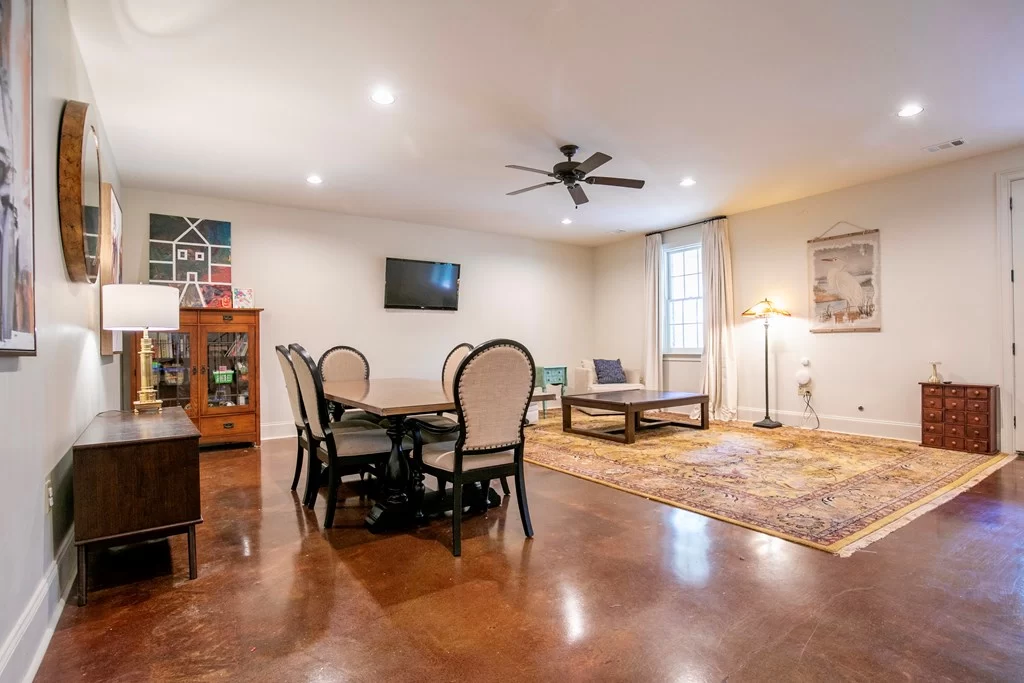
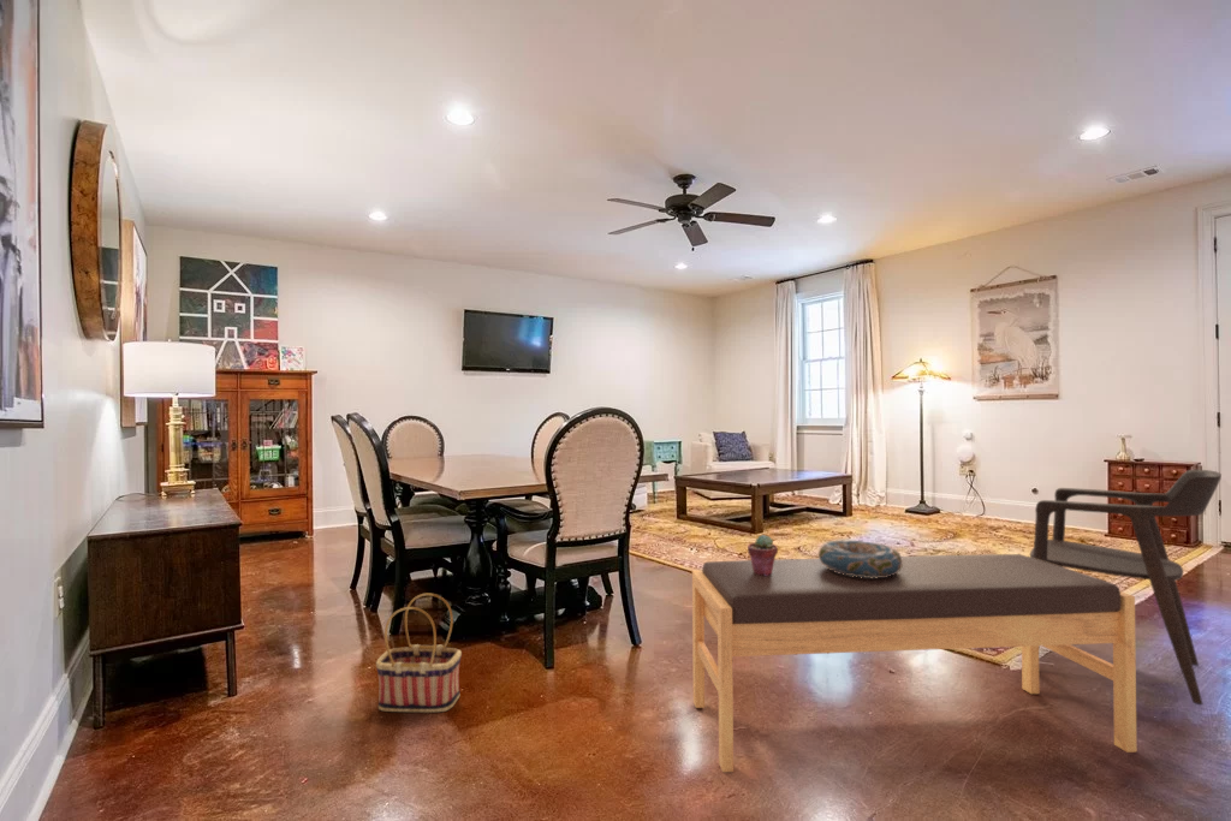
+ decorative bowl (860, 557)
+ bench (894, 647)
+ armchair (1120, 567)
+ basket (418, 650)
+ potted succulent (762, 553)
